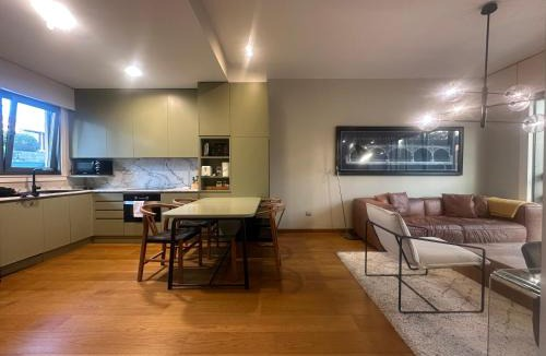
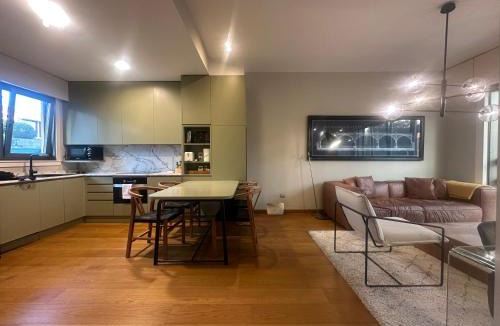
+ basket (275, 206)
